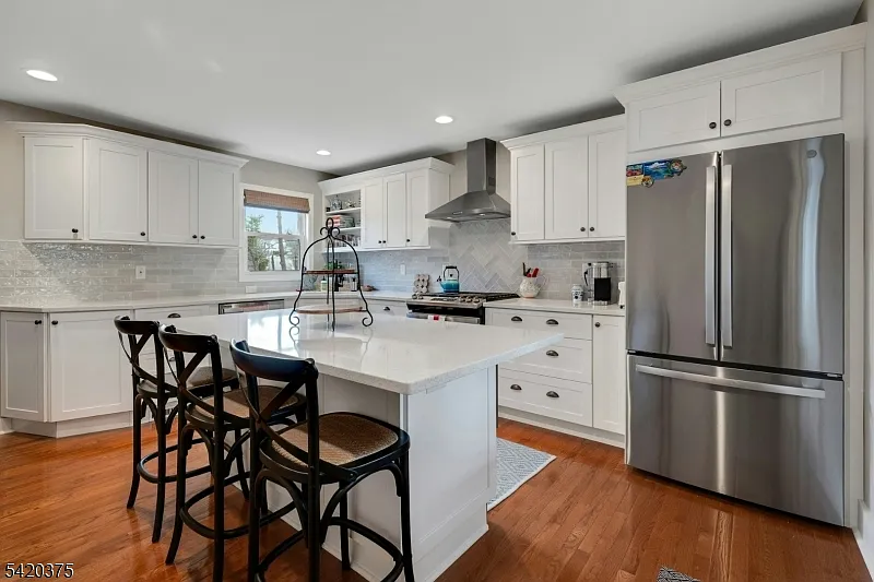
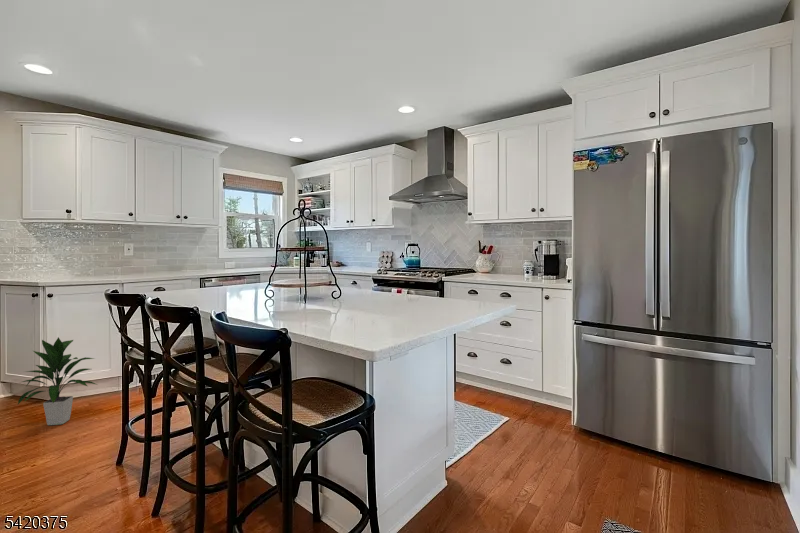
+ indoor plant (56, 378)
